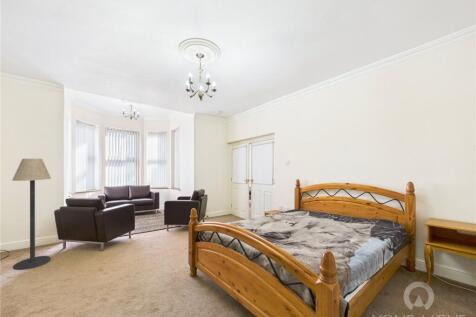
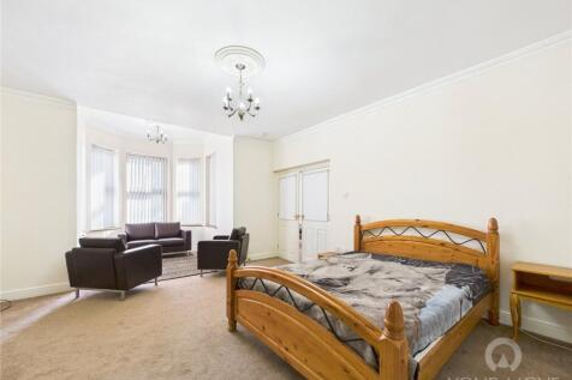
- floor lamp (32, 211)
